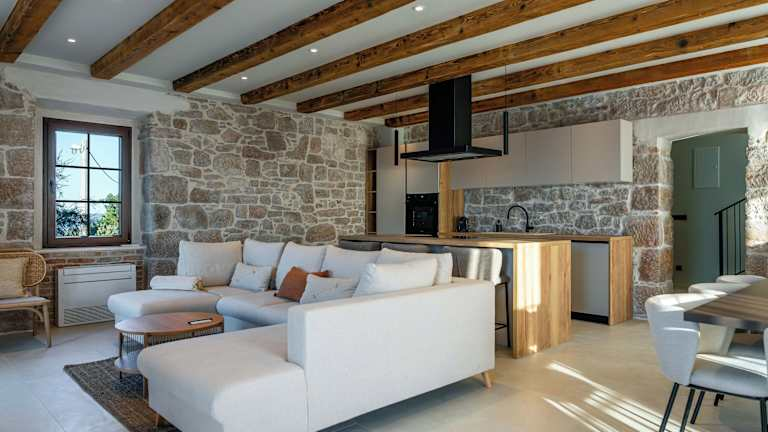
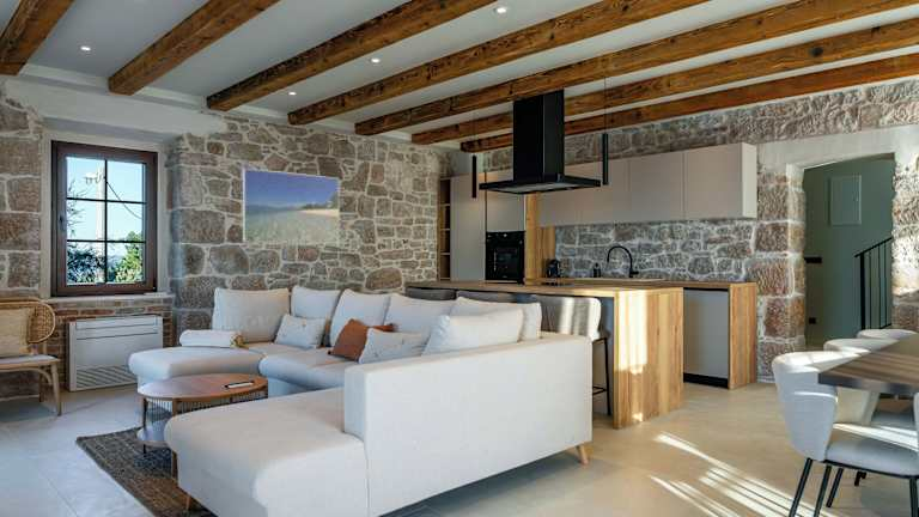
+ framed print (293, 208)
